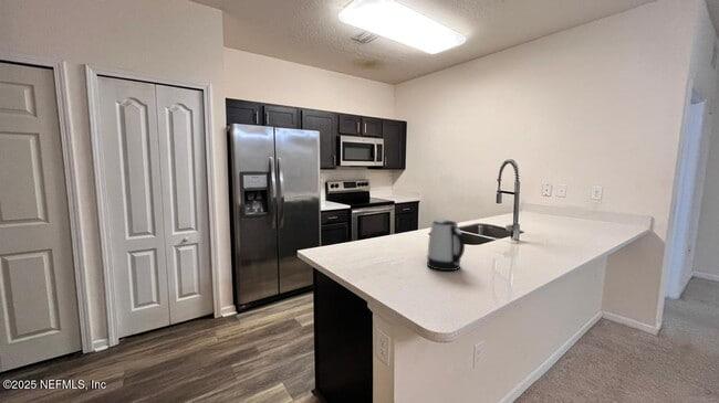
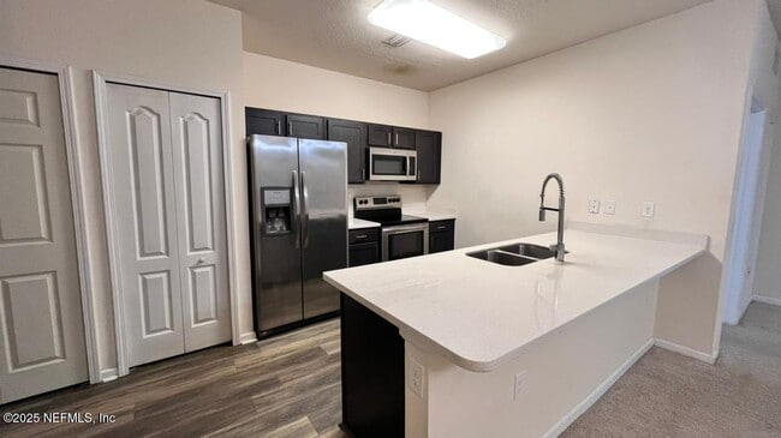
- kettle (447, 244)
